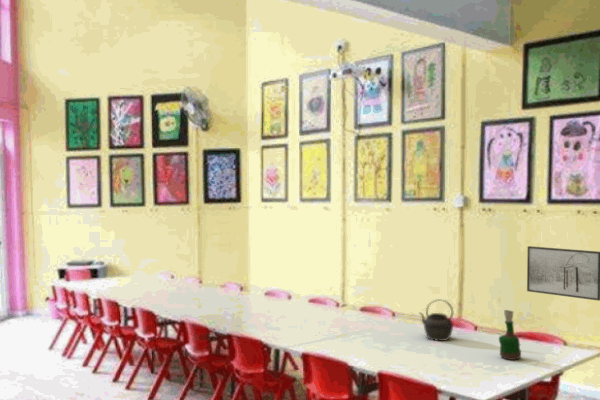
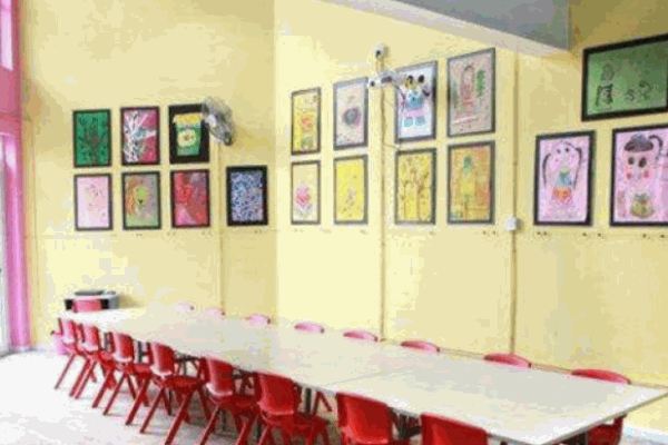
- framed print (562, 272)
- grog bottle (509, 333)
- kettle (435, 318)
